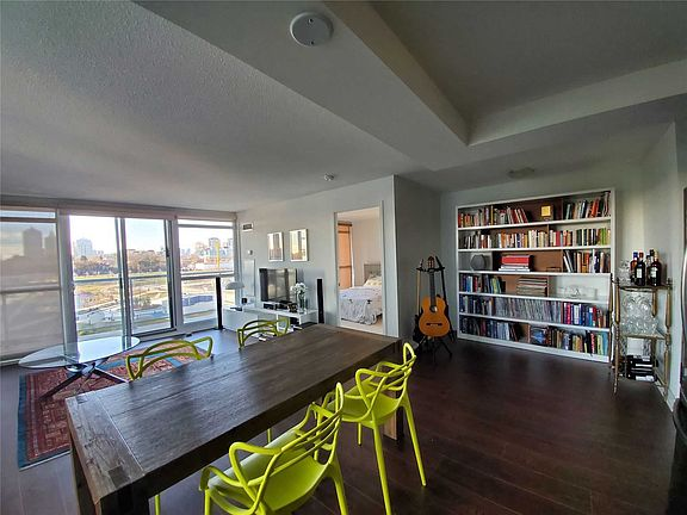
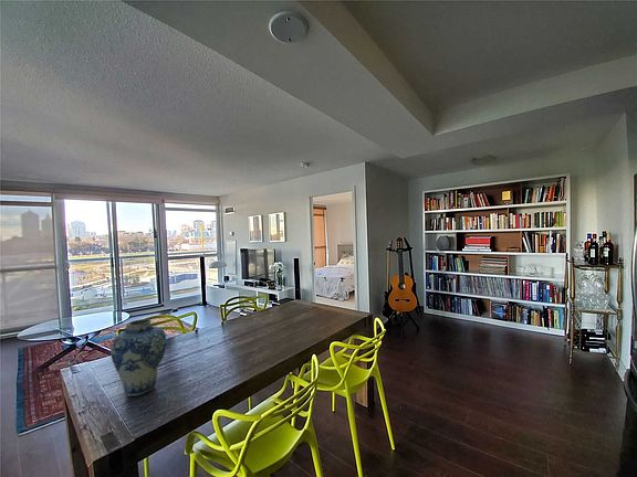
+ vase (139, 356)
